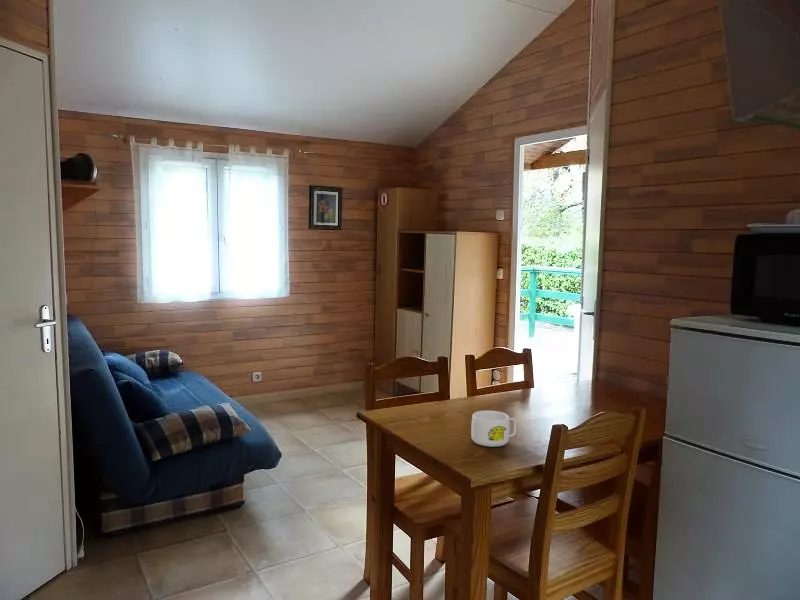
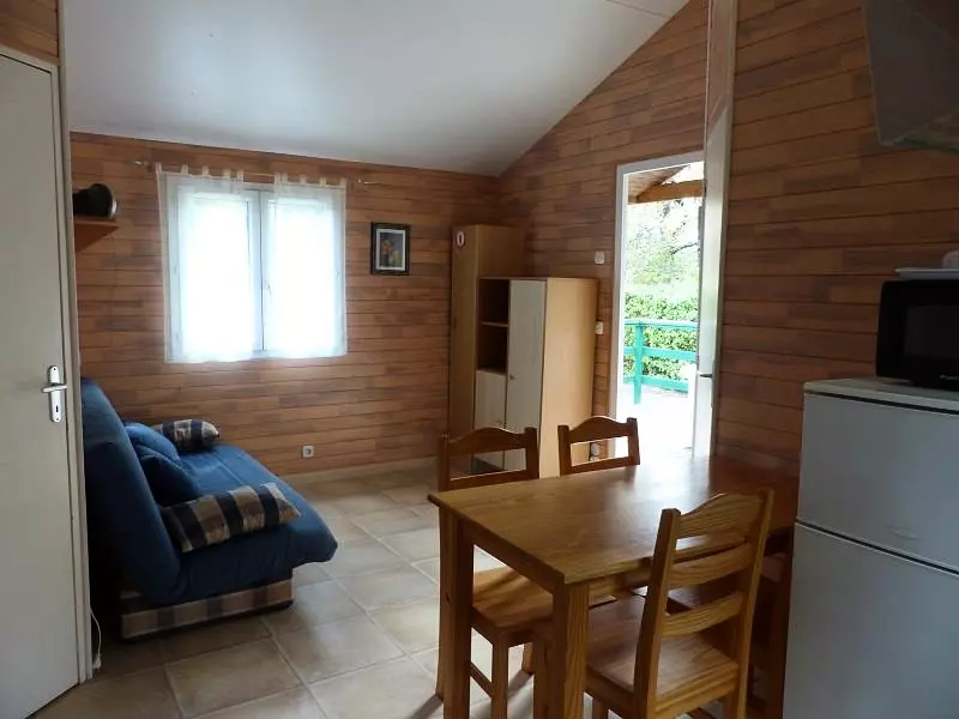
- mug (490, 428)
